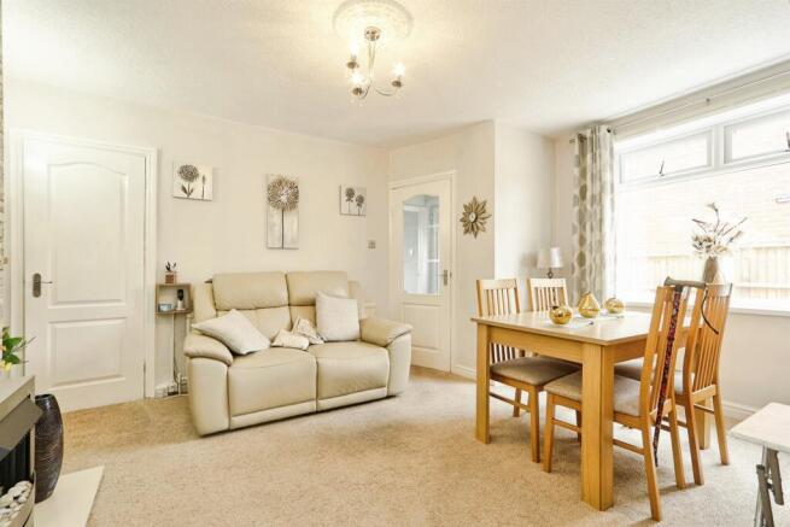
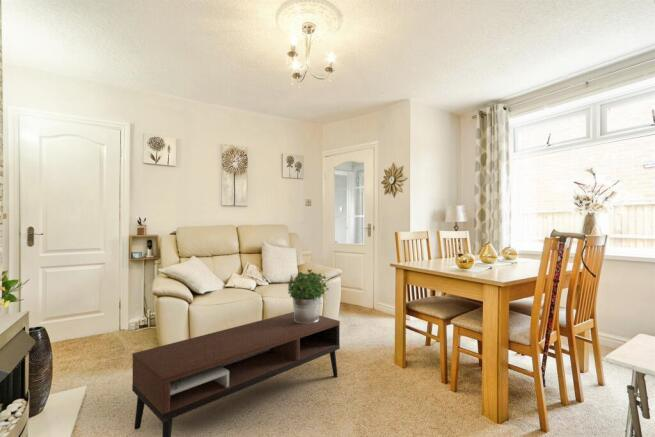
+ coffee table (250, 366)
+ potted plant (307, 294)
